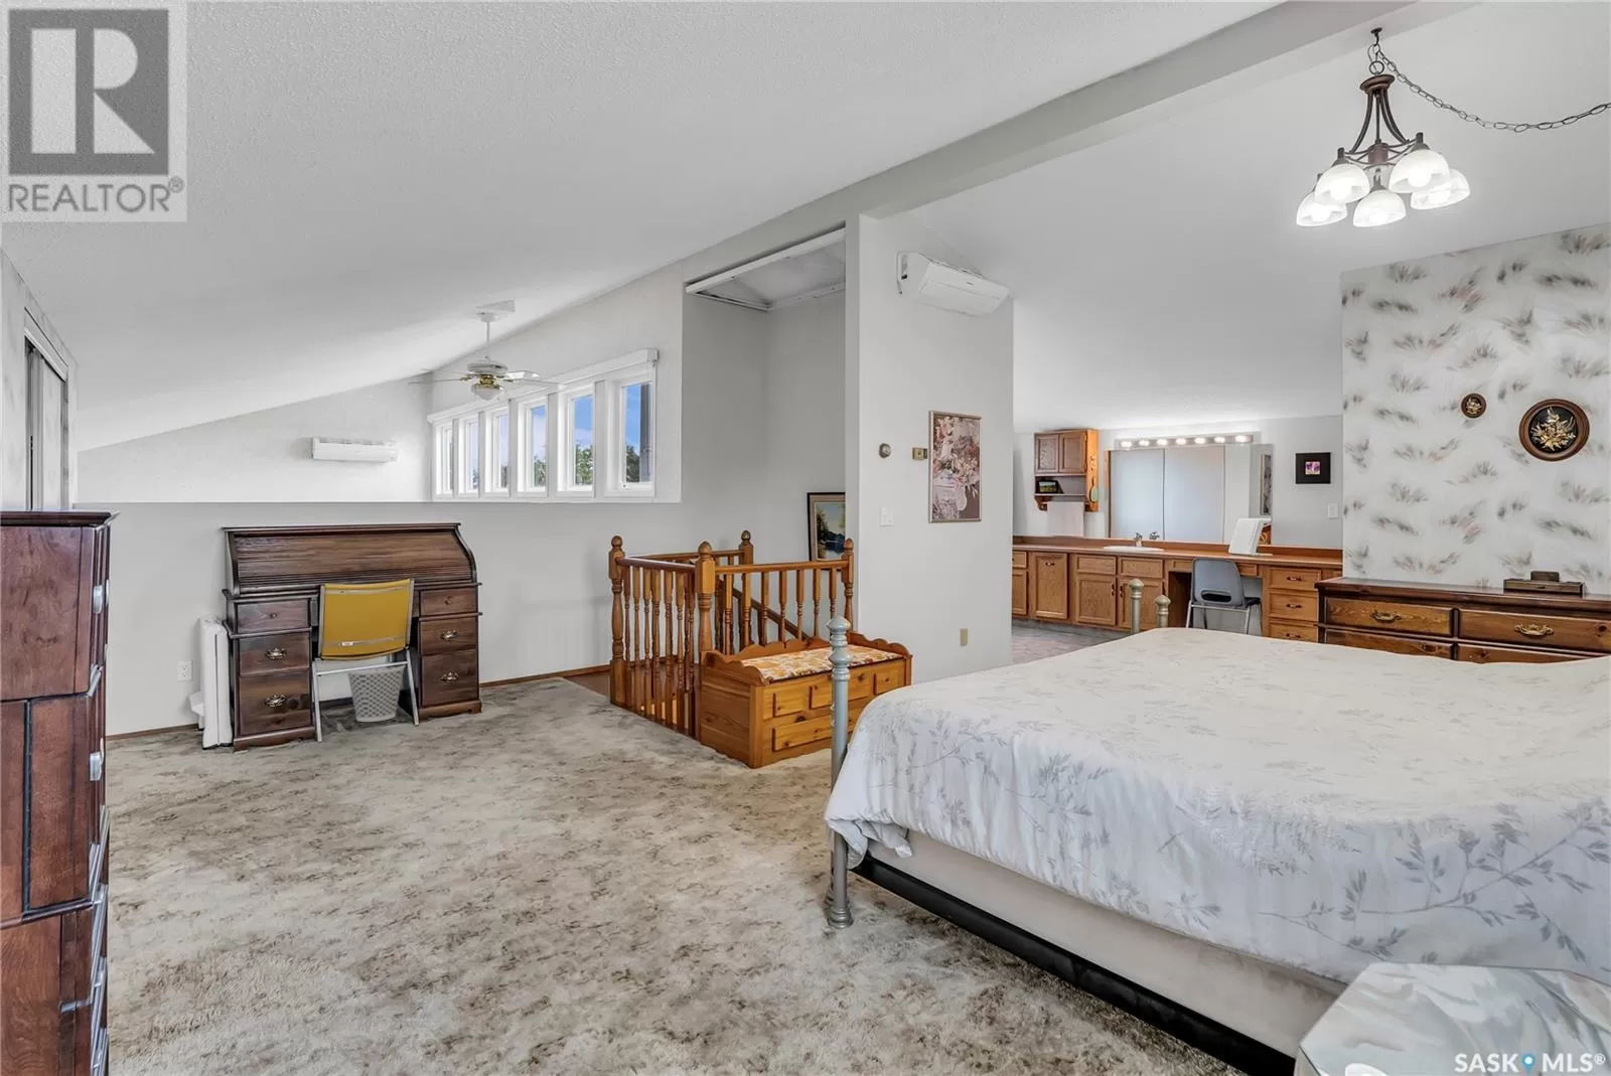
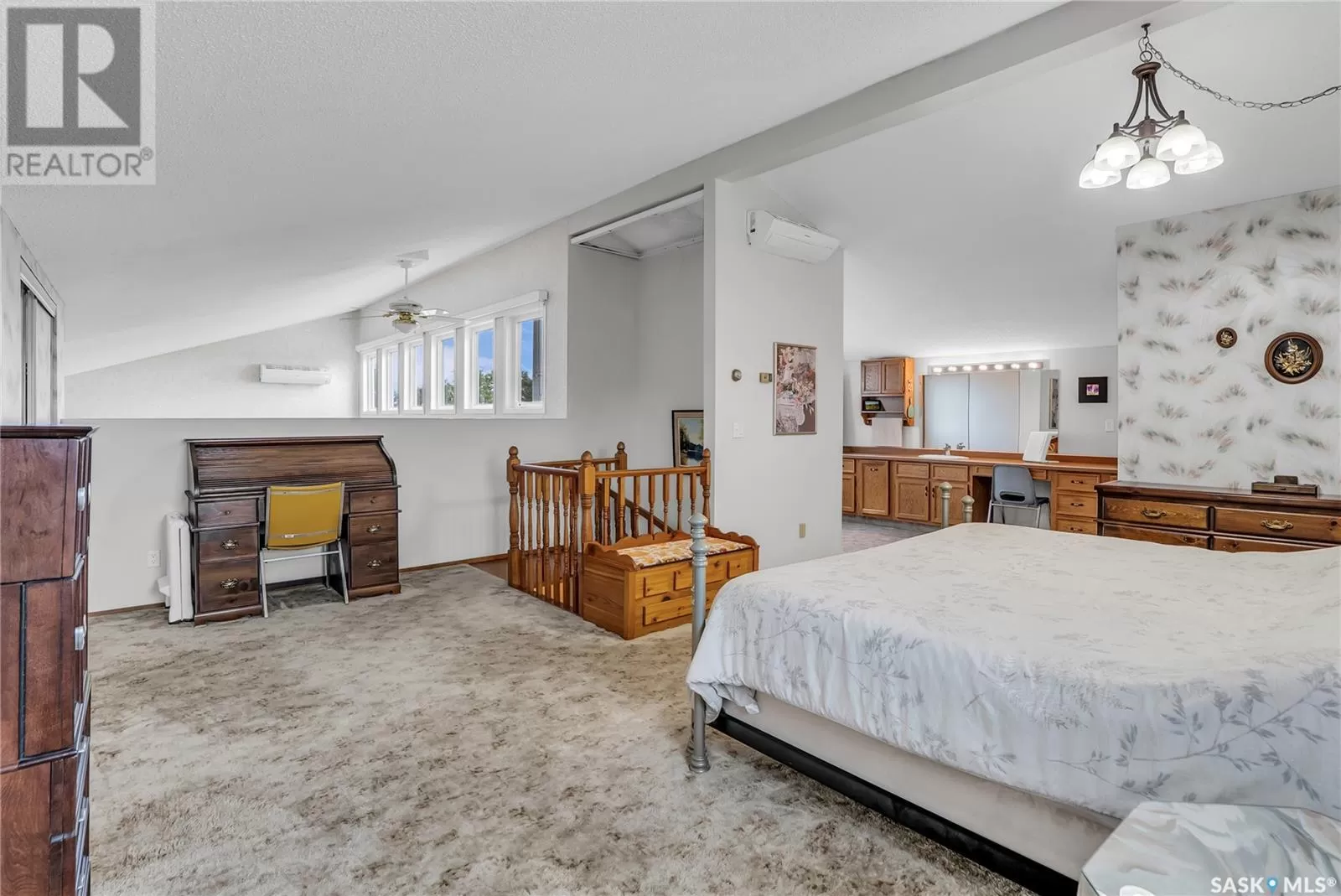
- wastebasket (376, 692)
